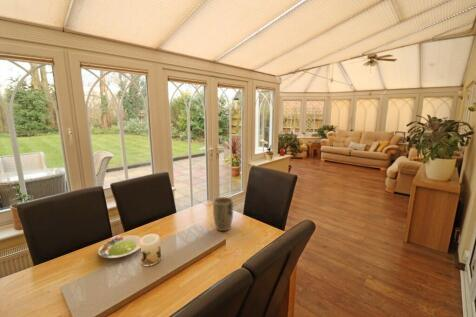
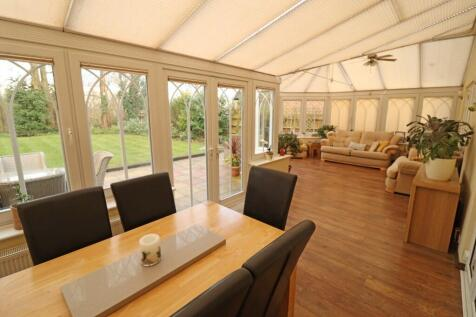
- plant pot (223, 214)
- salad plate (122, 246)
